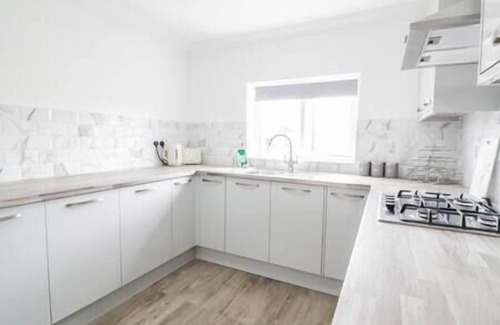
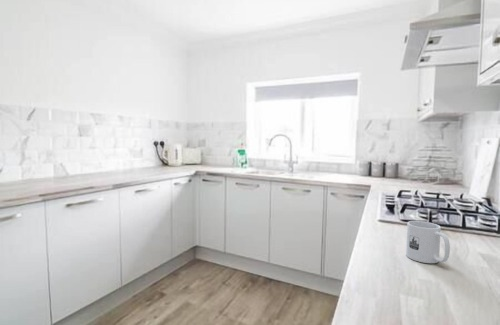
+ mug (428, 243)
